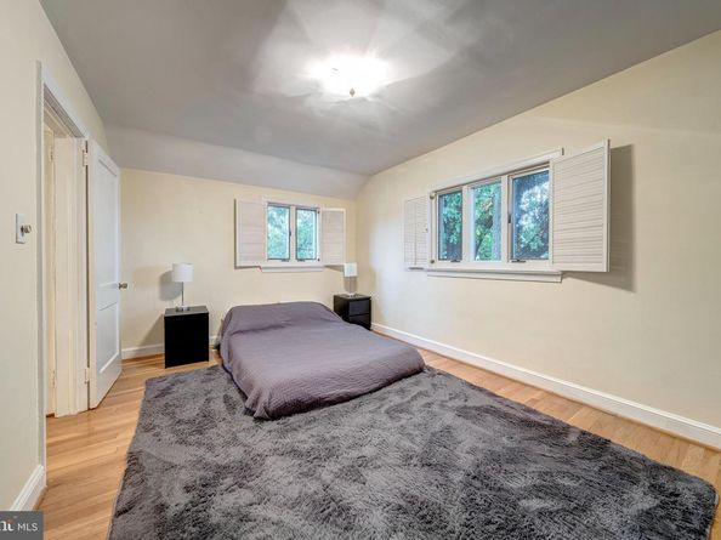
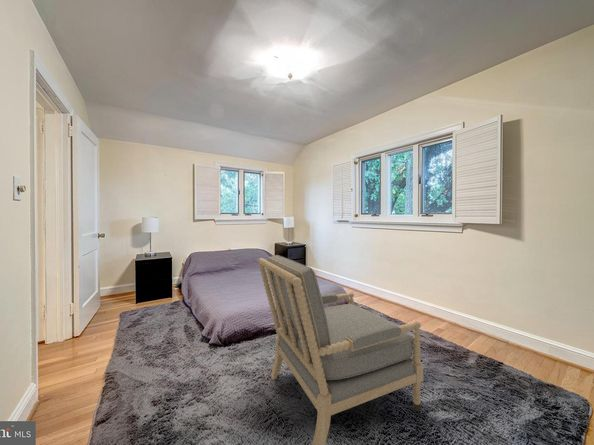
+ armchair (332, 326)
